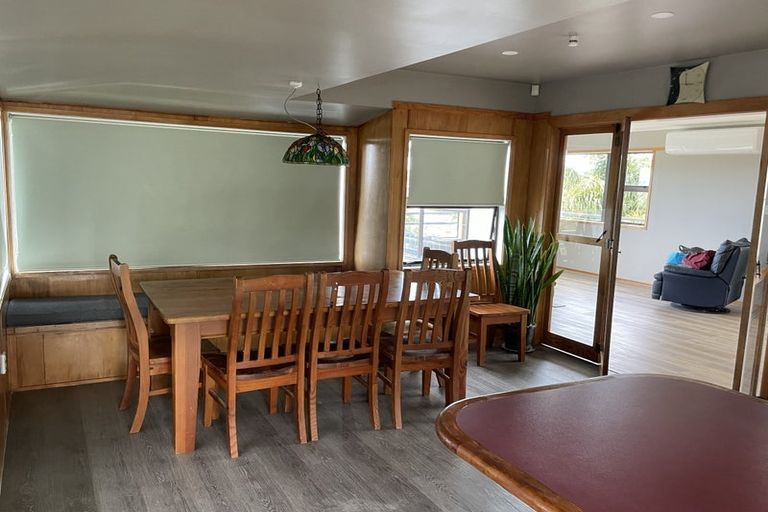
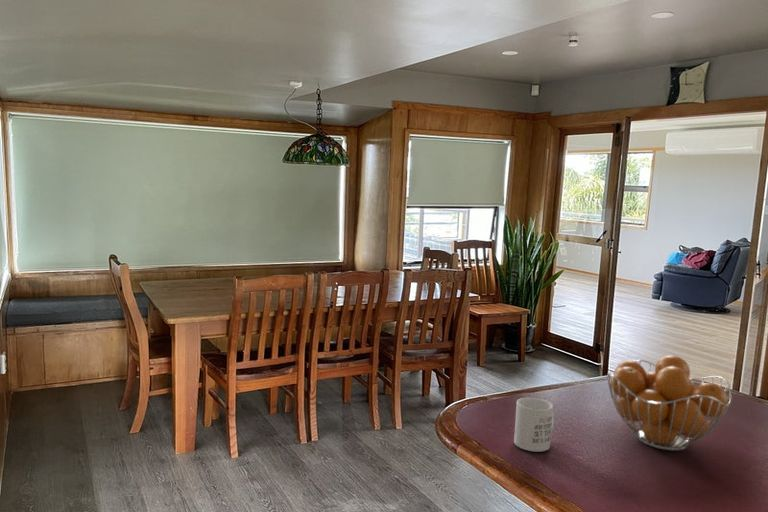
+ fruit basket (665, 400)
+ mug (537, 422)
